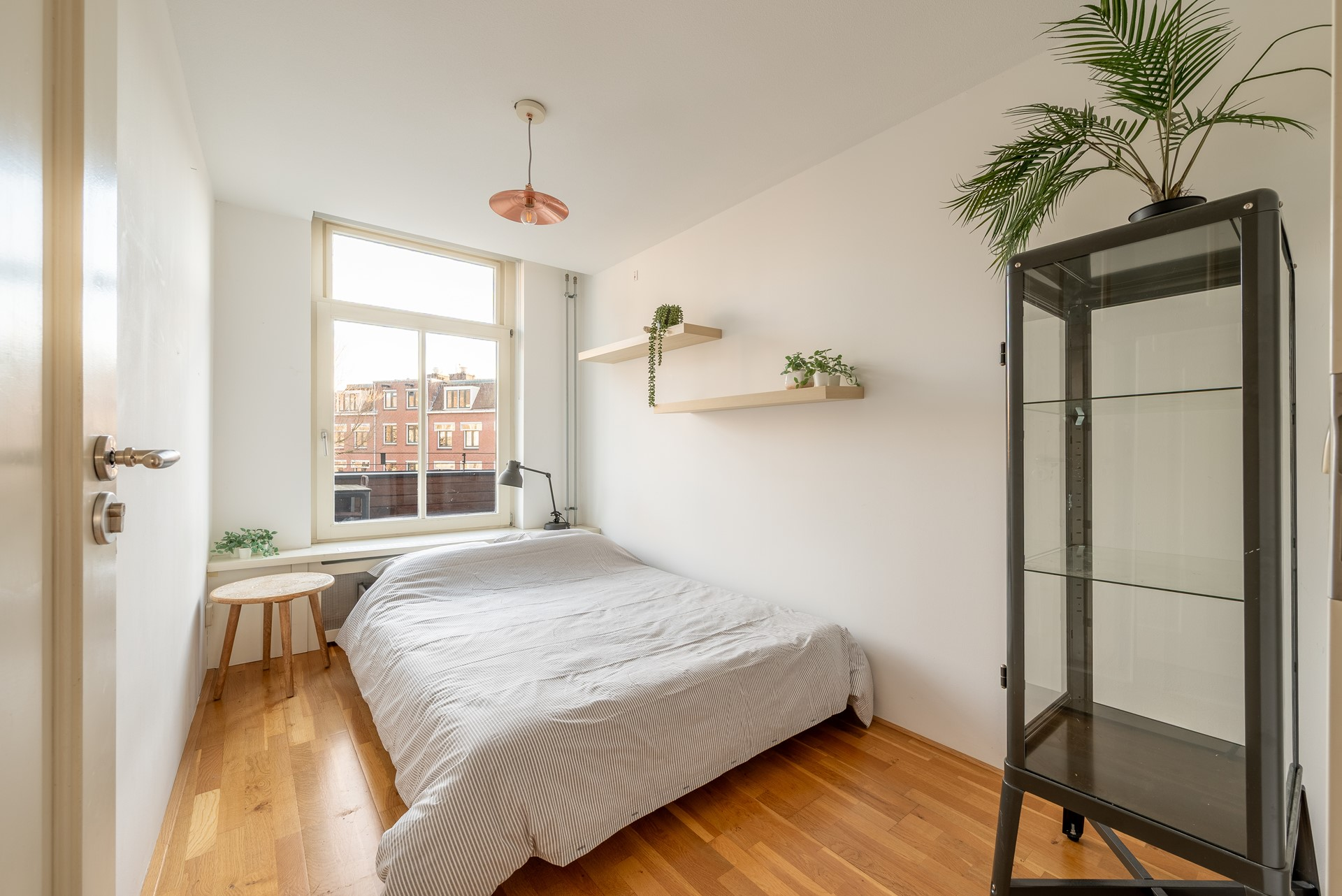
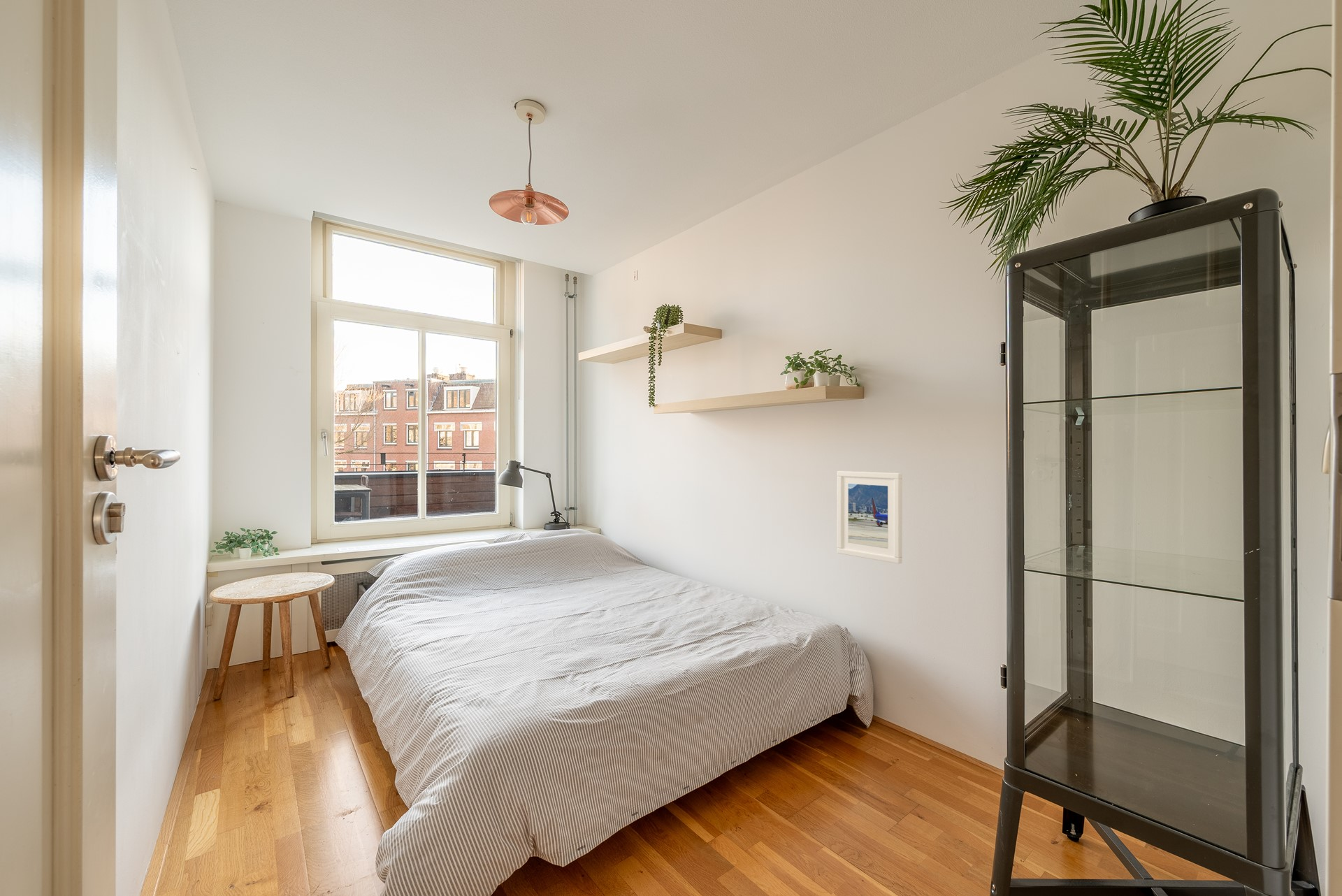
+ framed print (868, 514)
